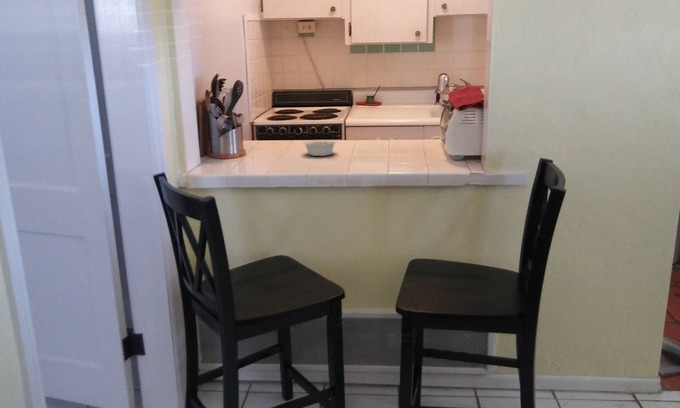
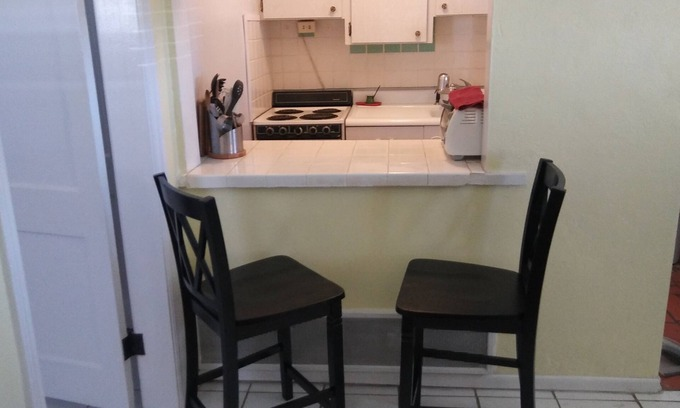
- legume (321, 147)
